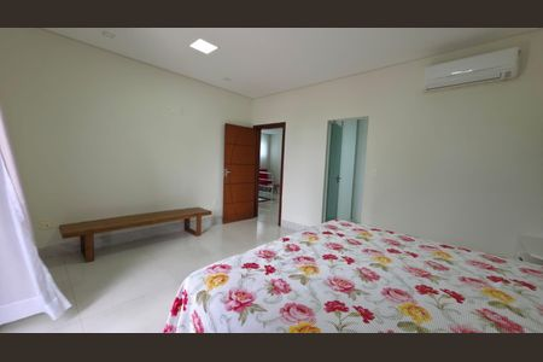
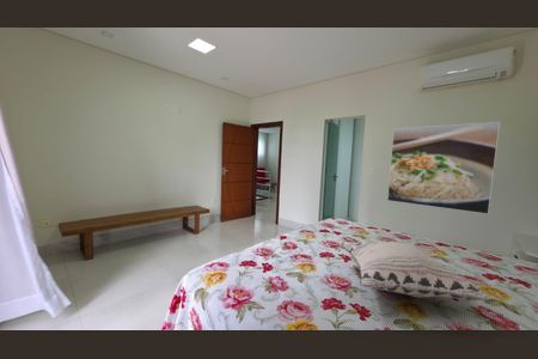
+ decorative pillow (398, 264)
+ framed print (435, 166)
